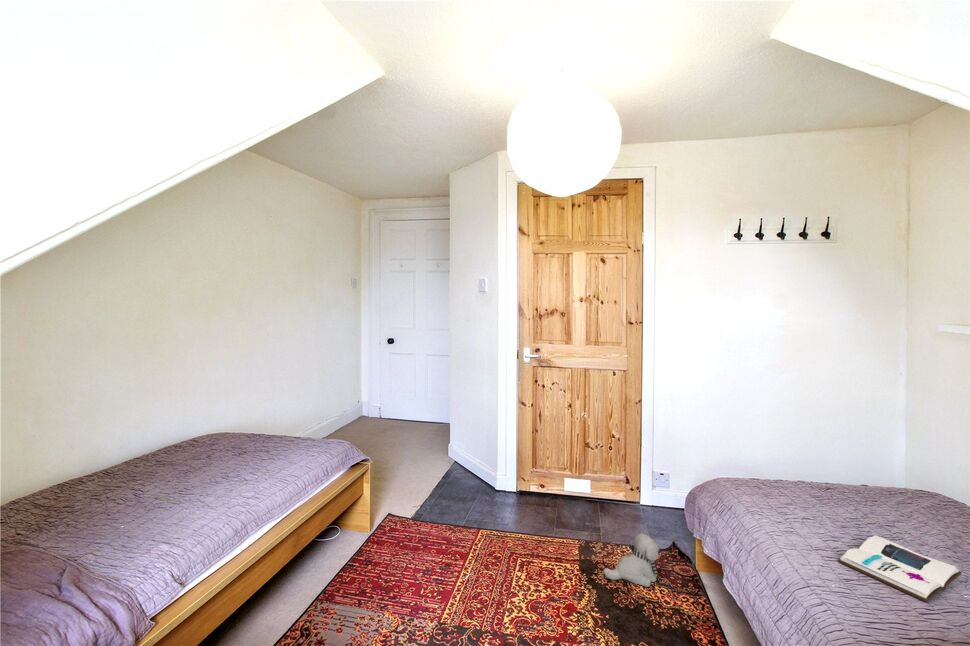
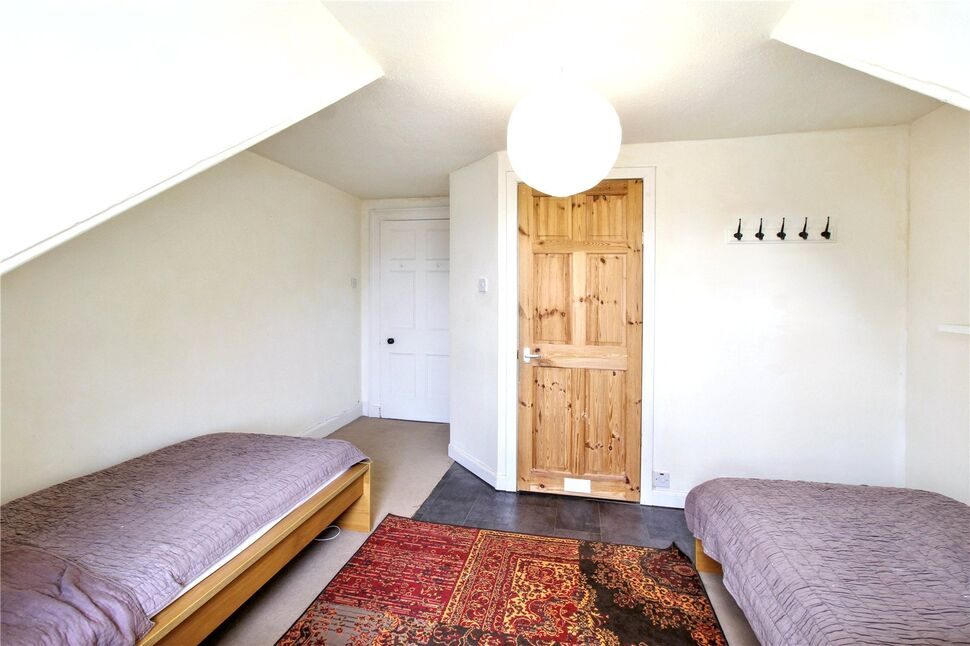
- book (897, 563)
- plush toy (630, 554)
